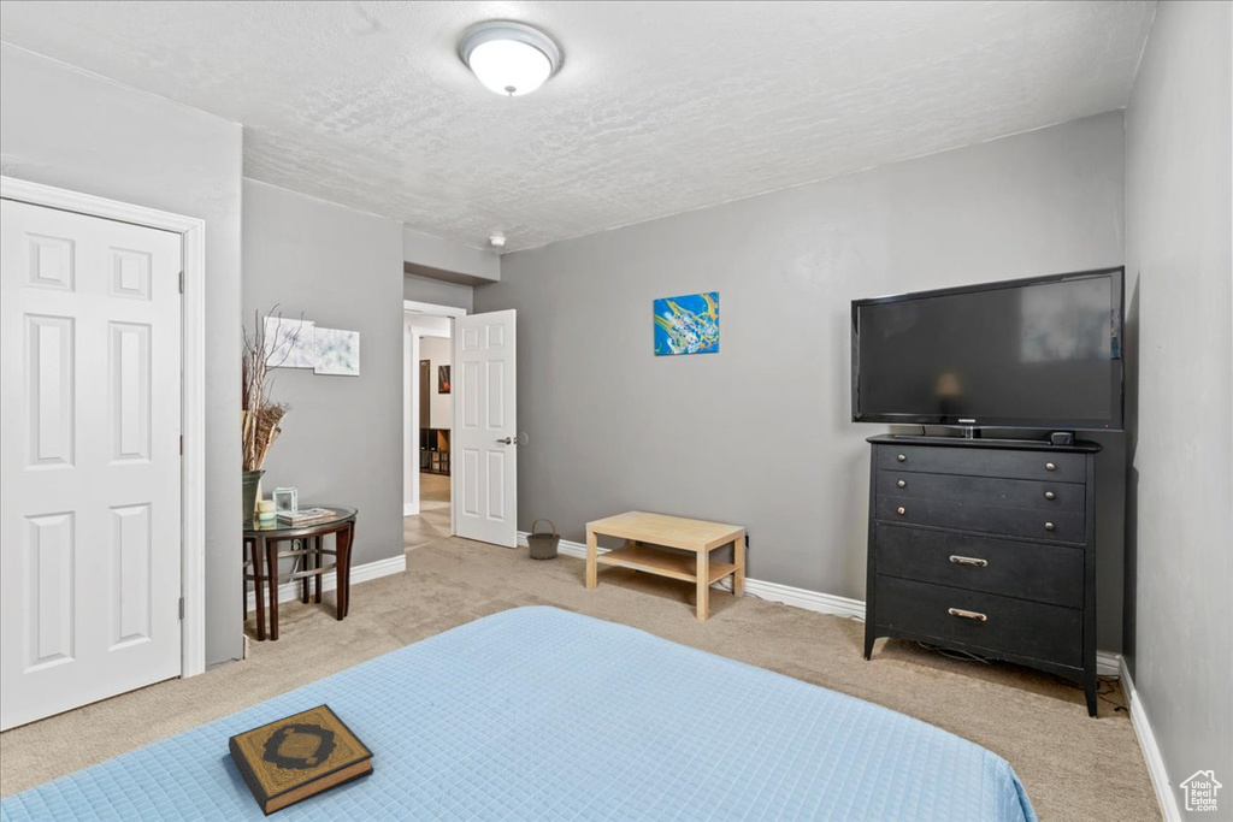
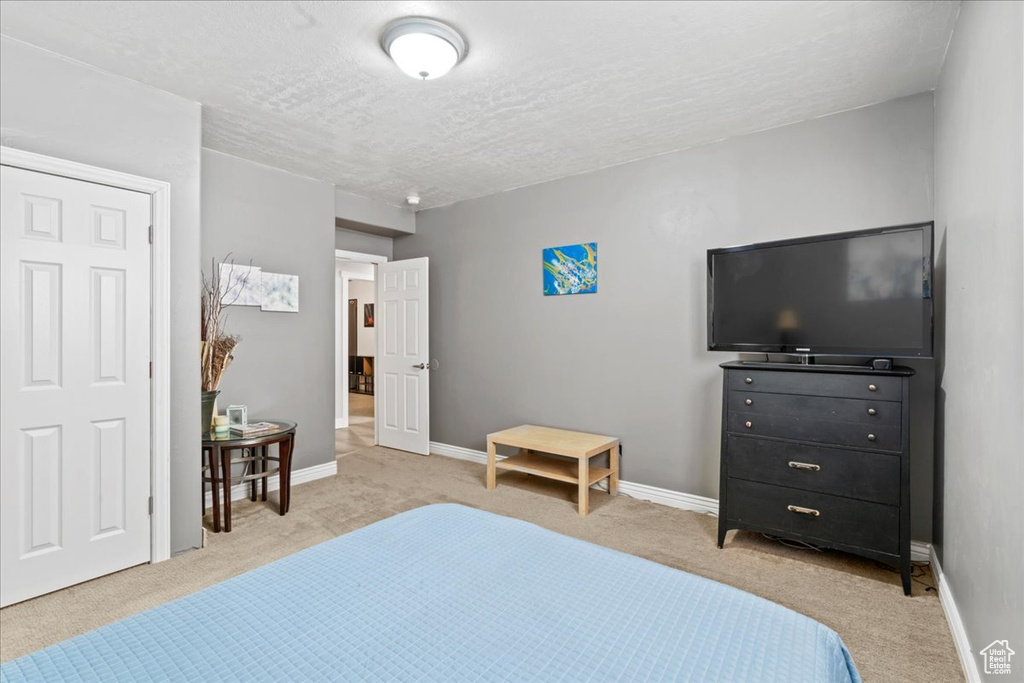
- hardback book (299, 752)
- basket (543, 537)
